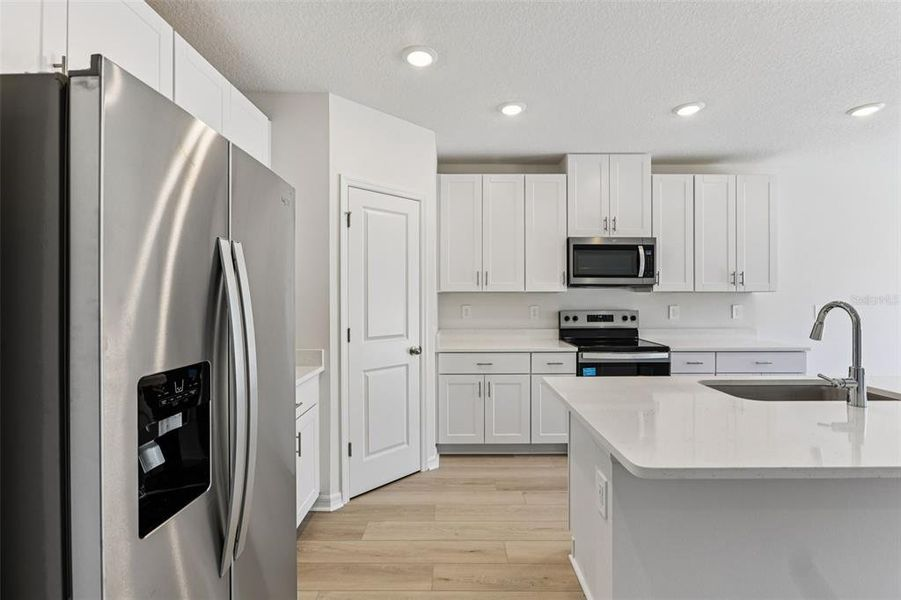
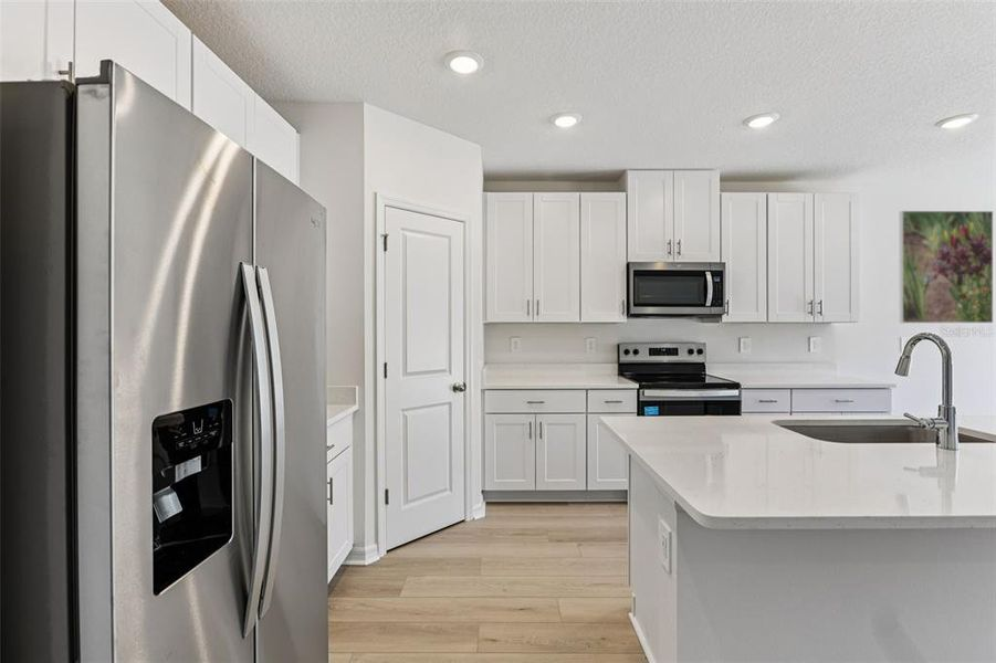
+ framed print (945, 266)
